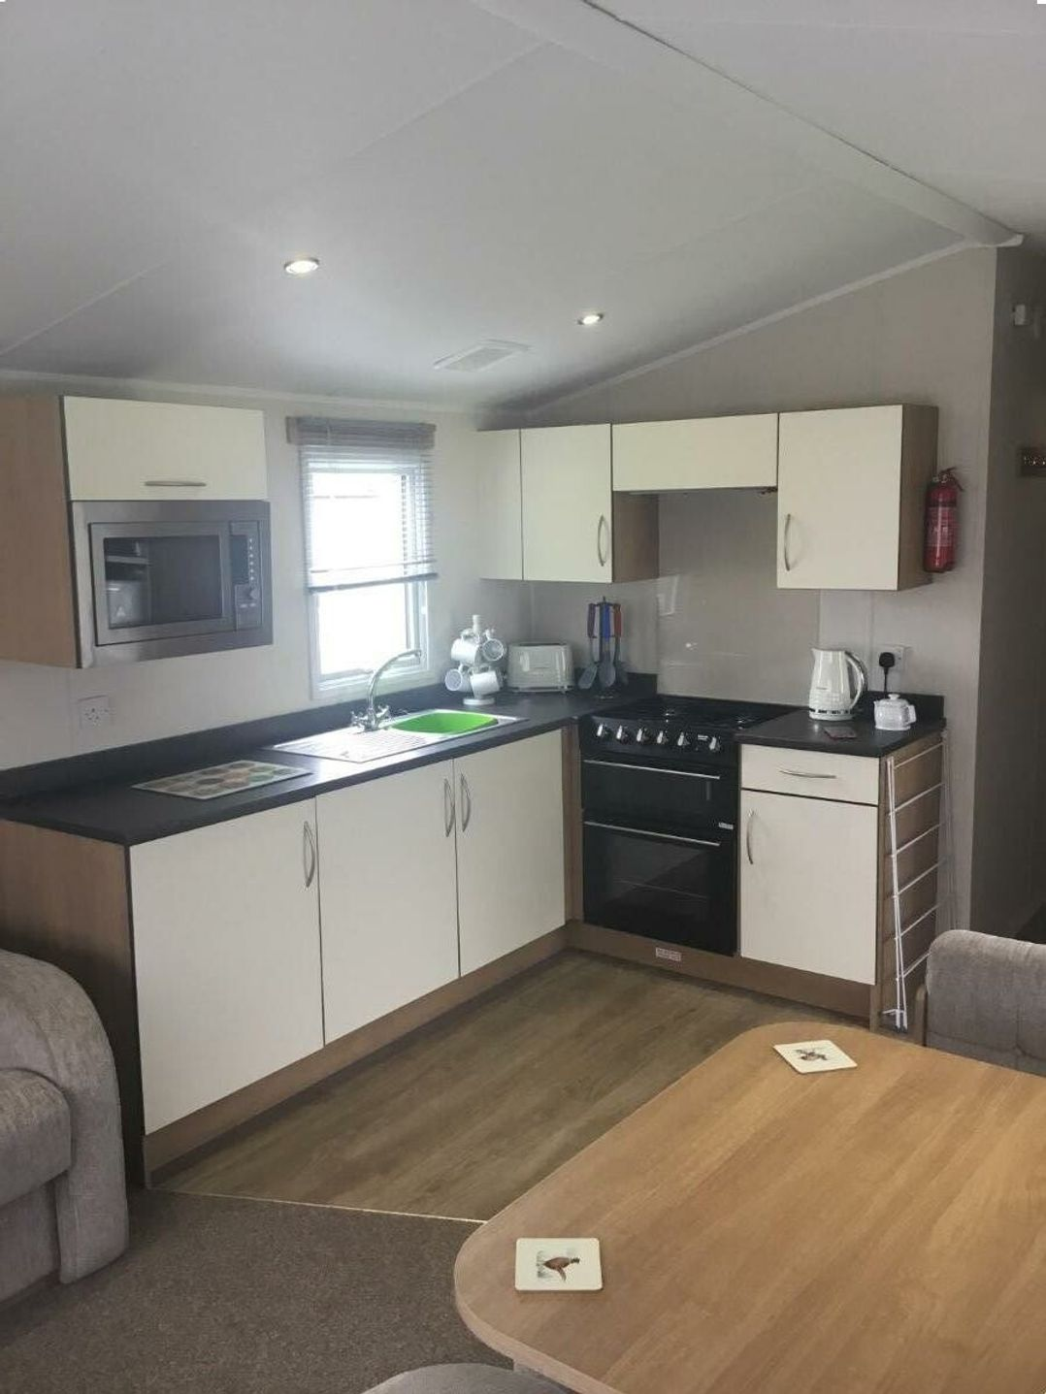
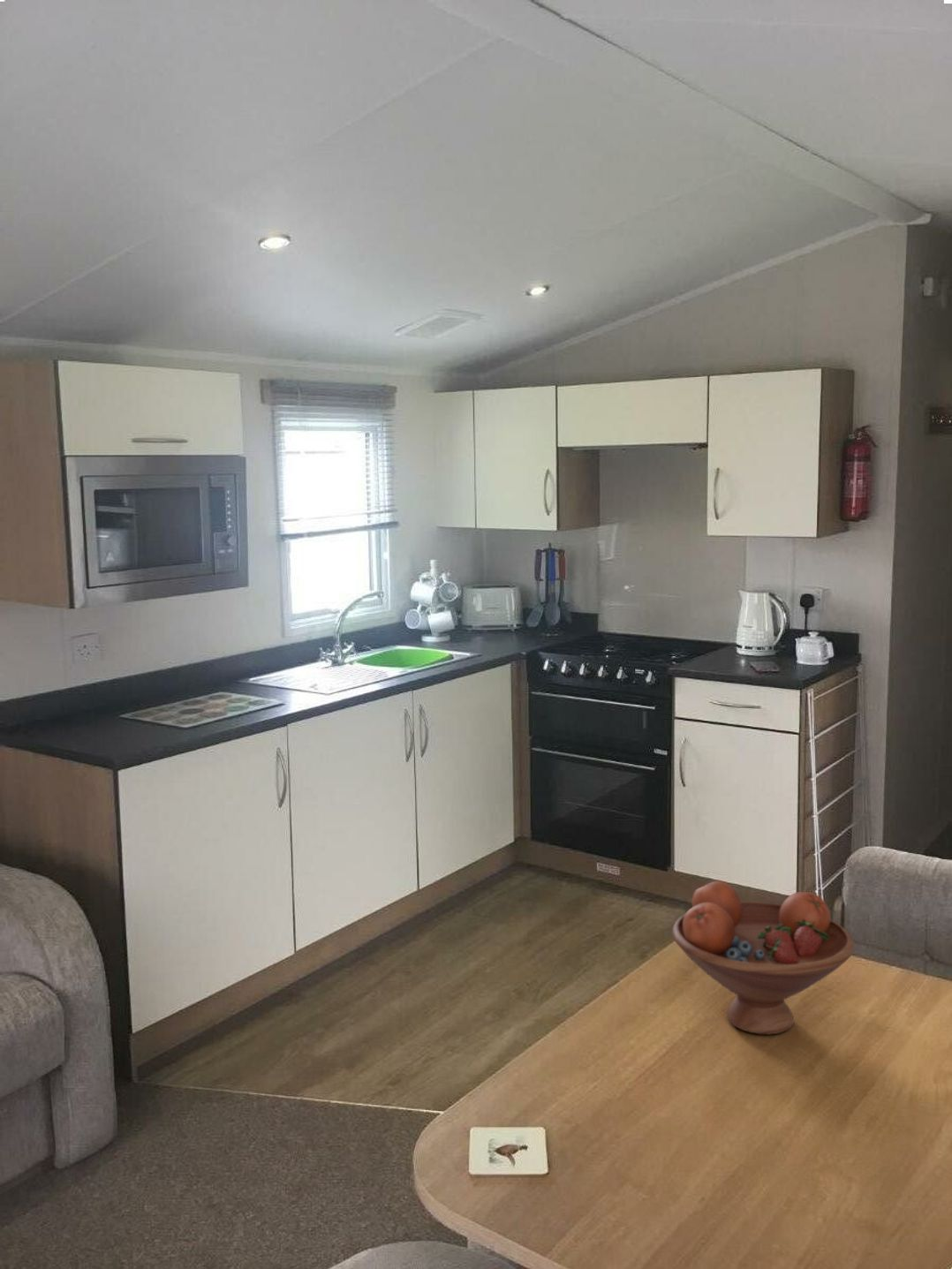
+ fruit bowl (760, 960)
